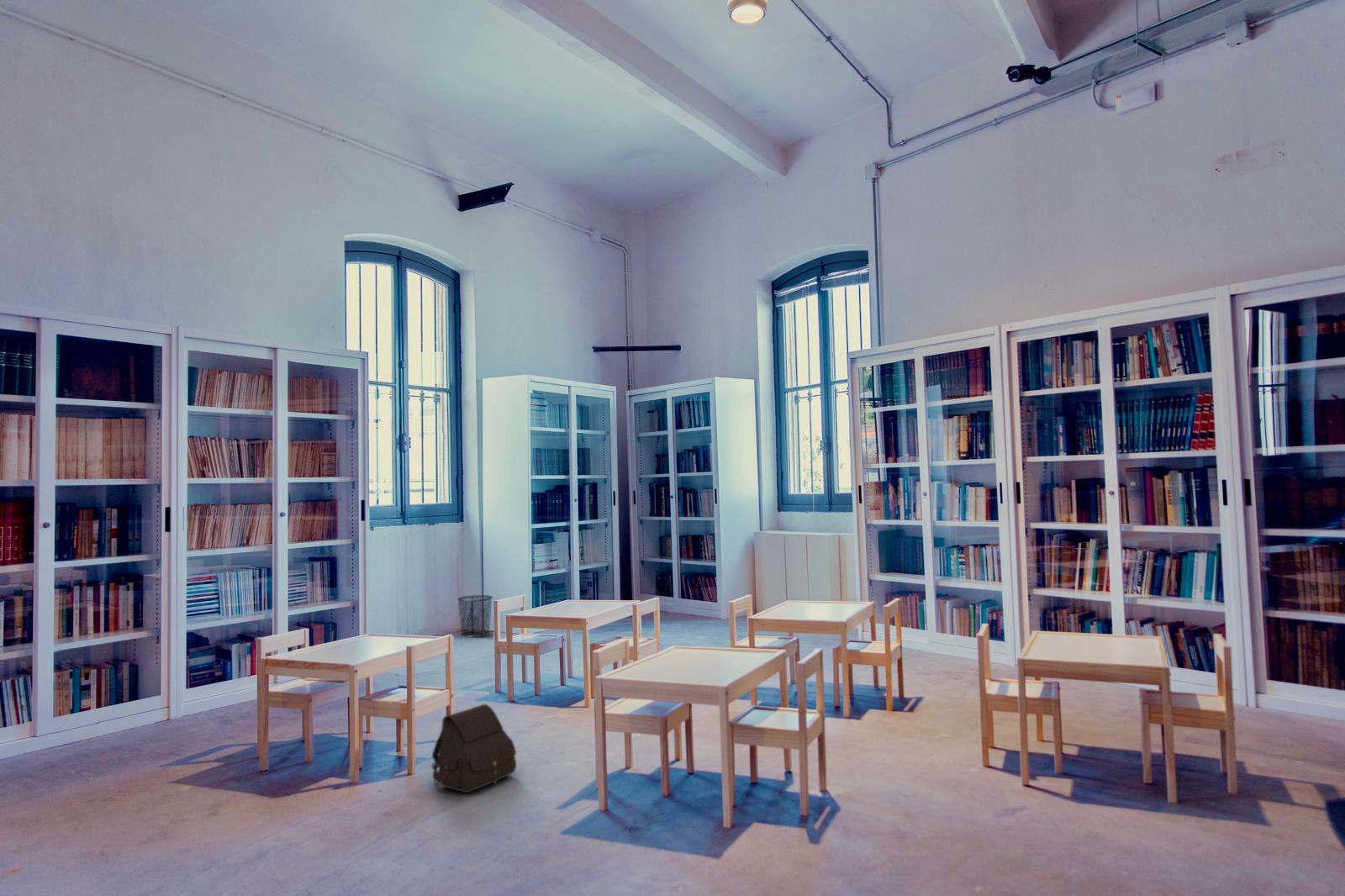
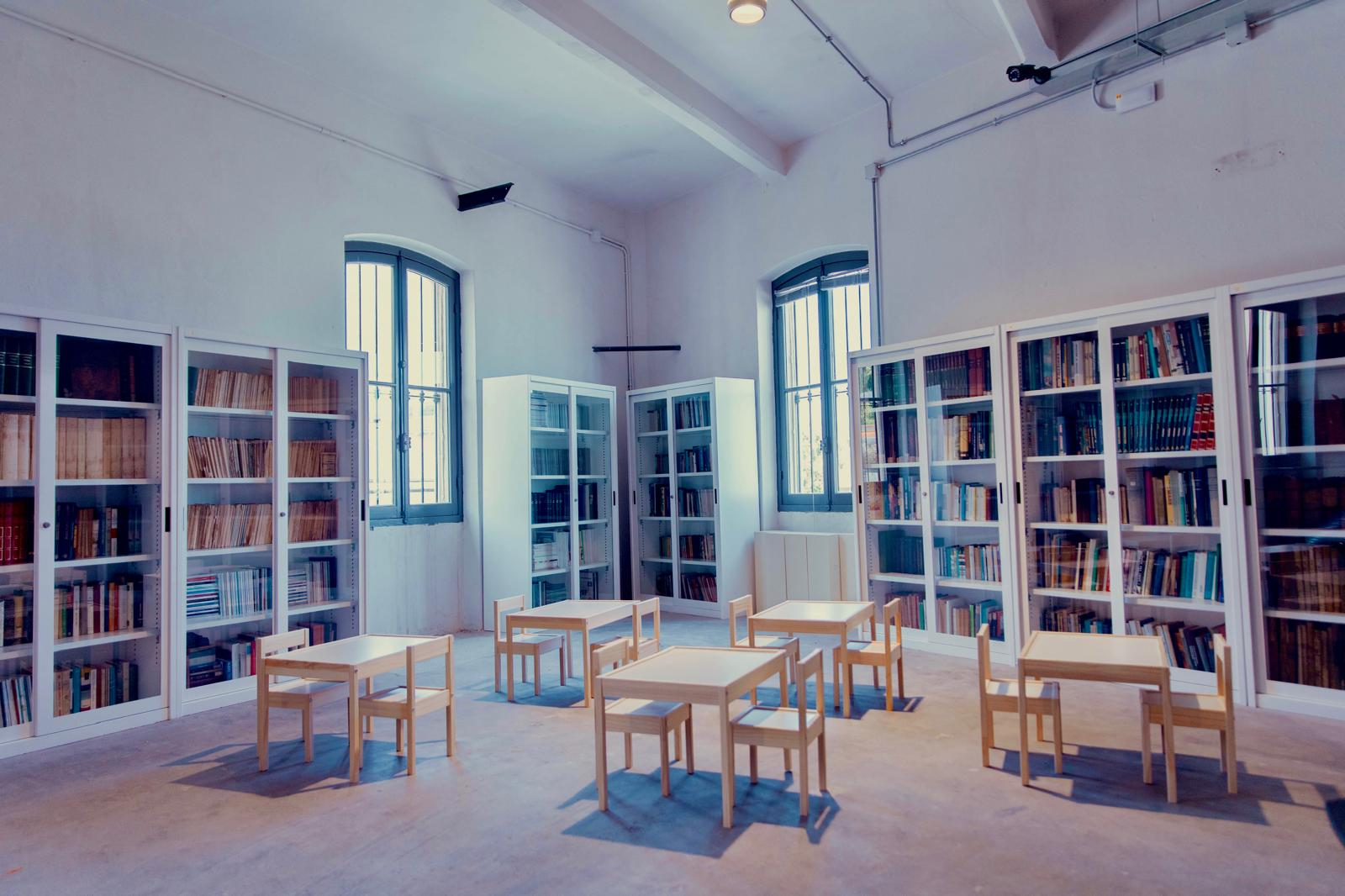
- waste bin (475, 616)
- satchel (470, 745)
